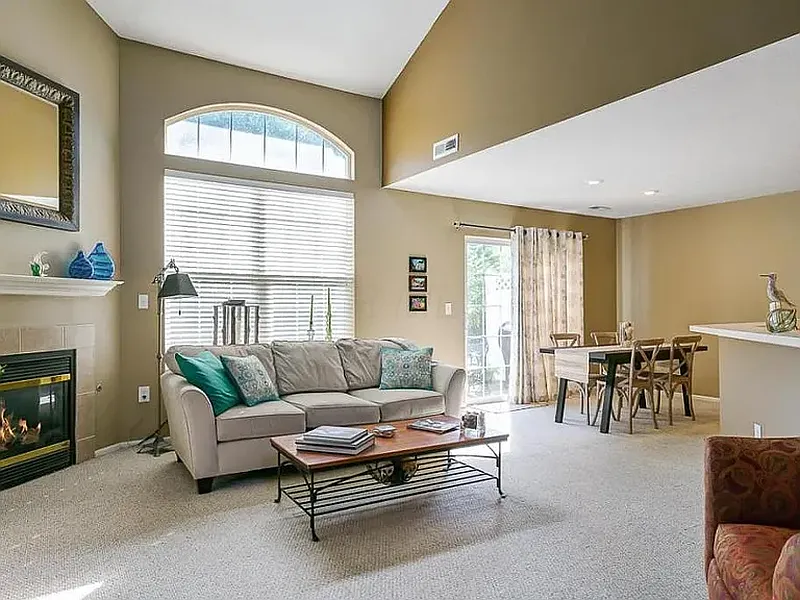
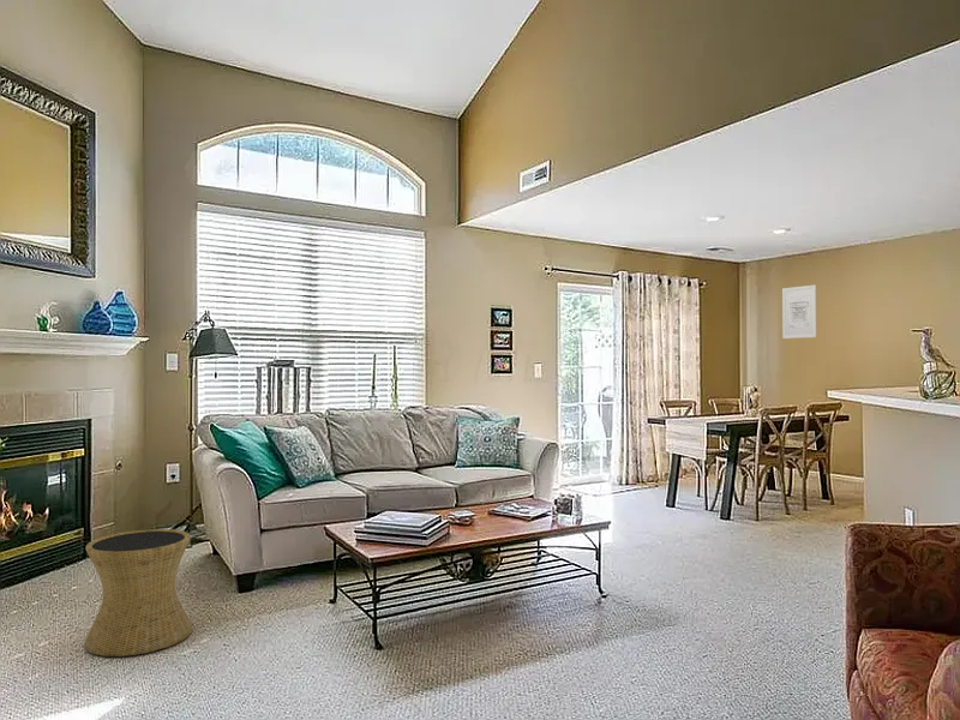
+ side table (139, 588)
+ wall art (798, 312)
